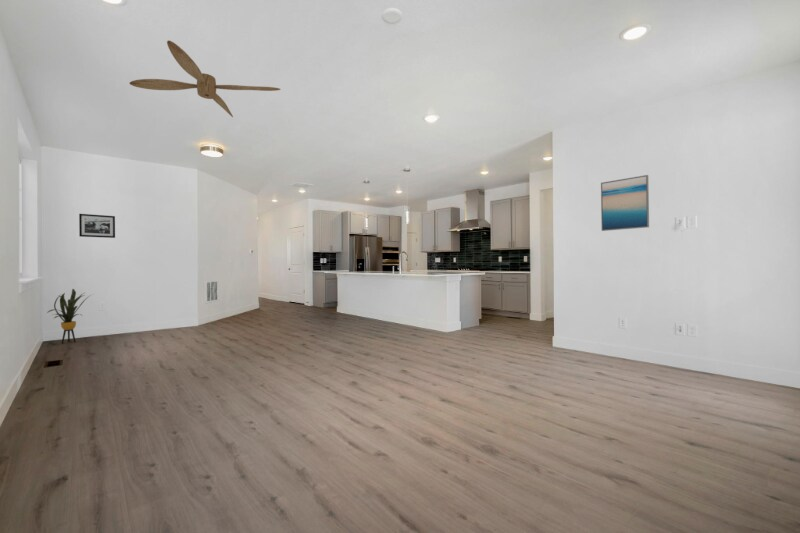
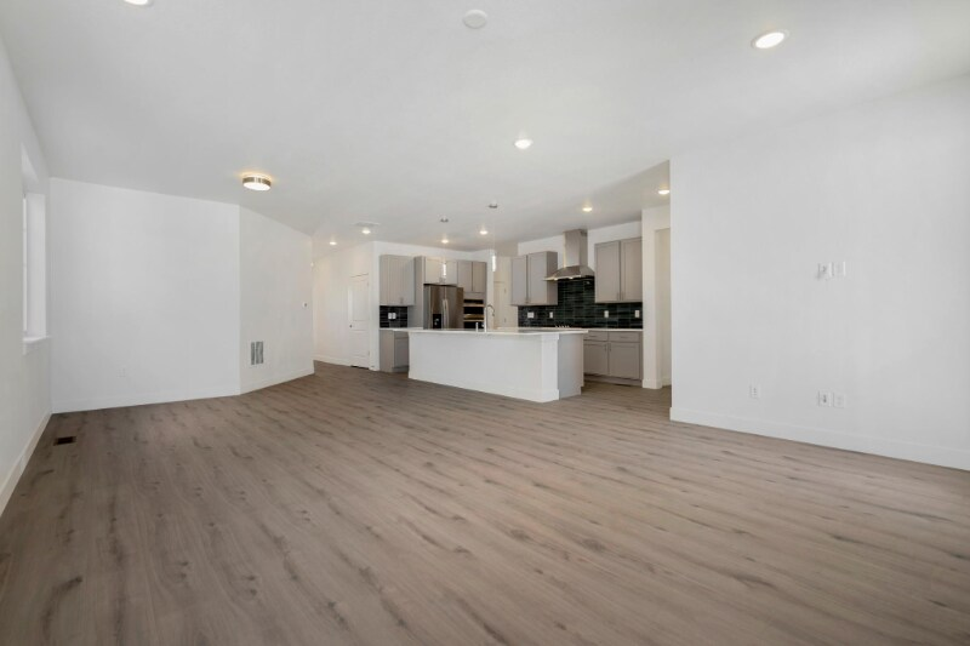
- picture frame (97, 226)
- ceiling fan (206, 86)
- house plant (72, 315)
- wall art (624, 204)
